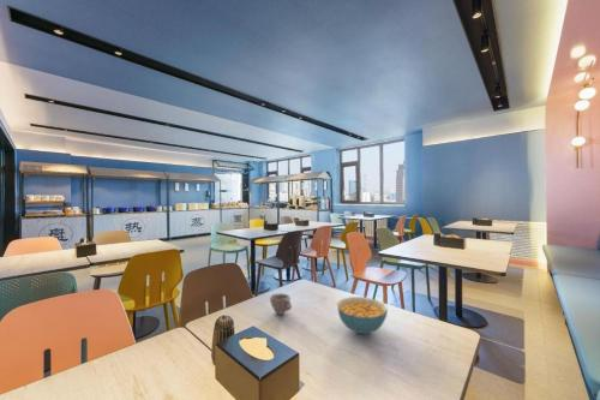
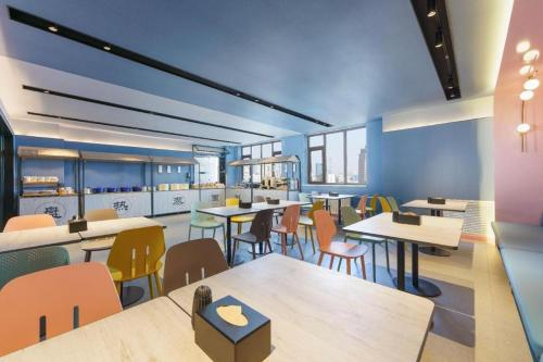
- cereal bowl (361, 317)
- cup (282, 304)
